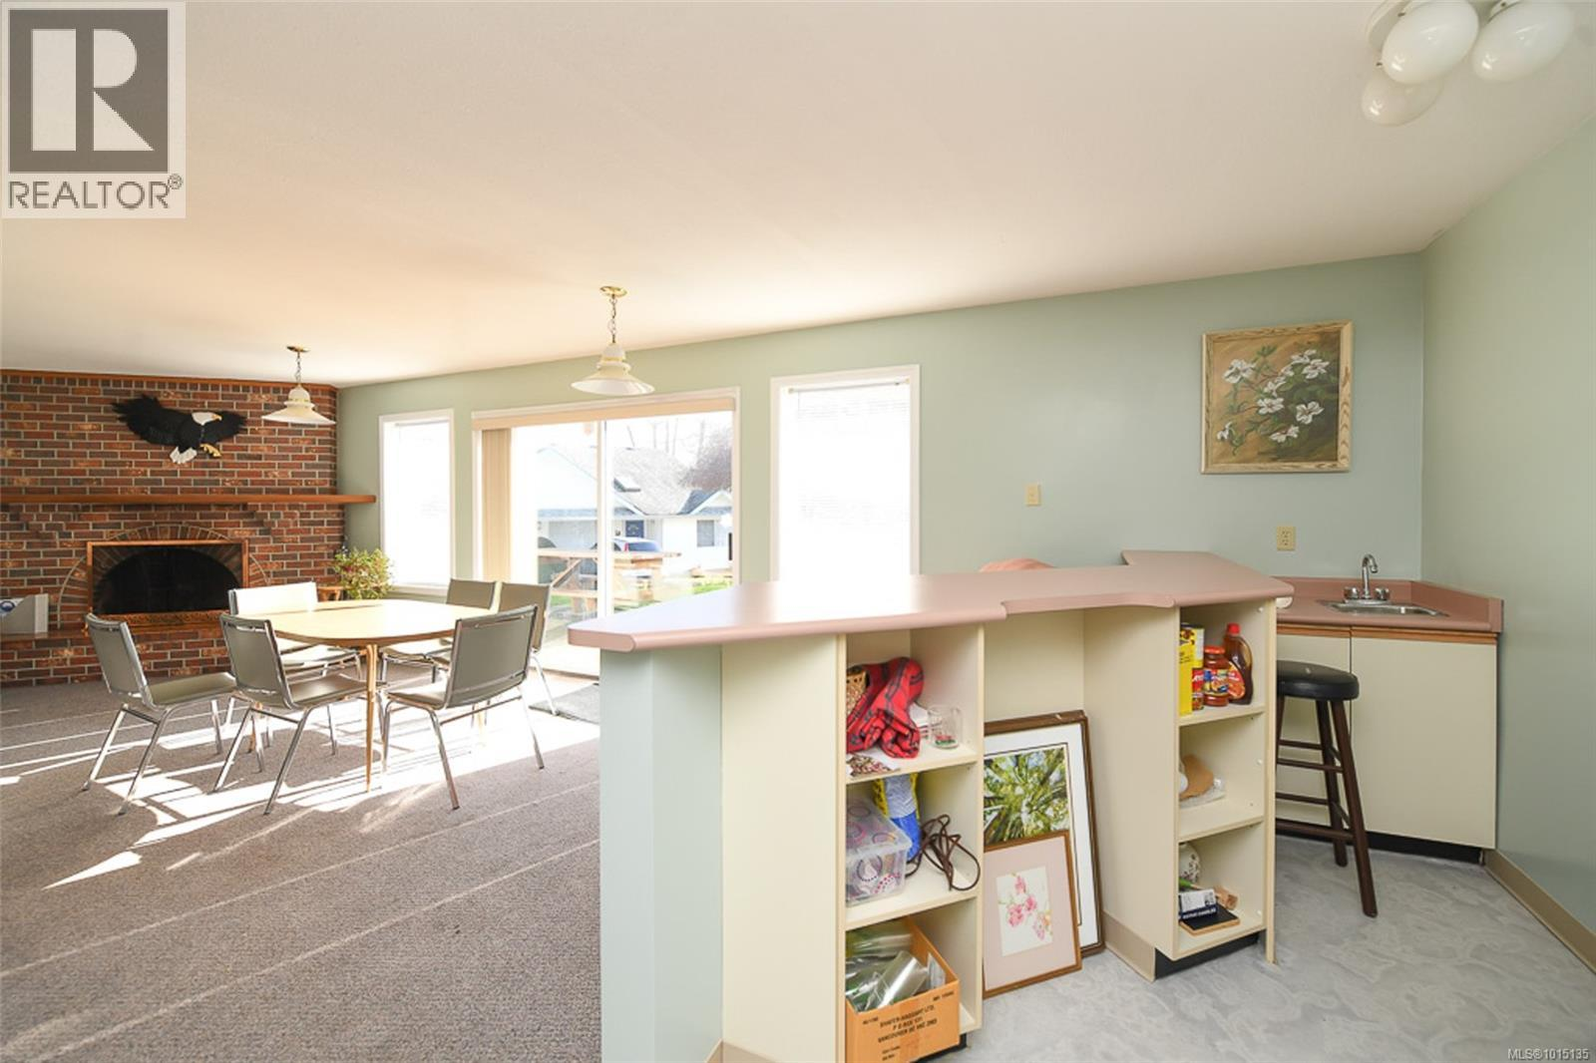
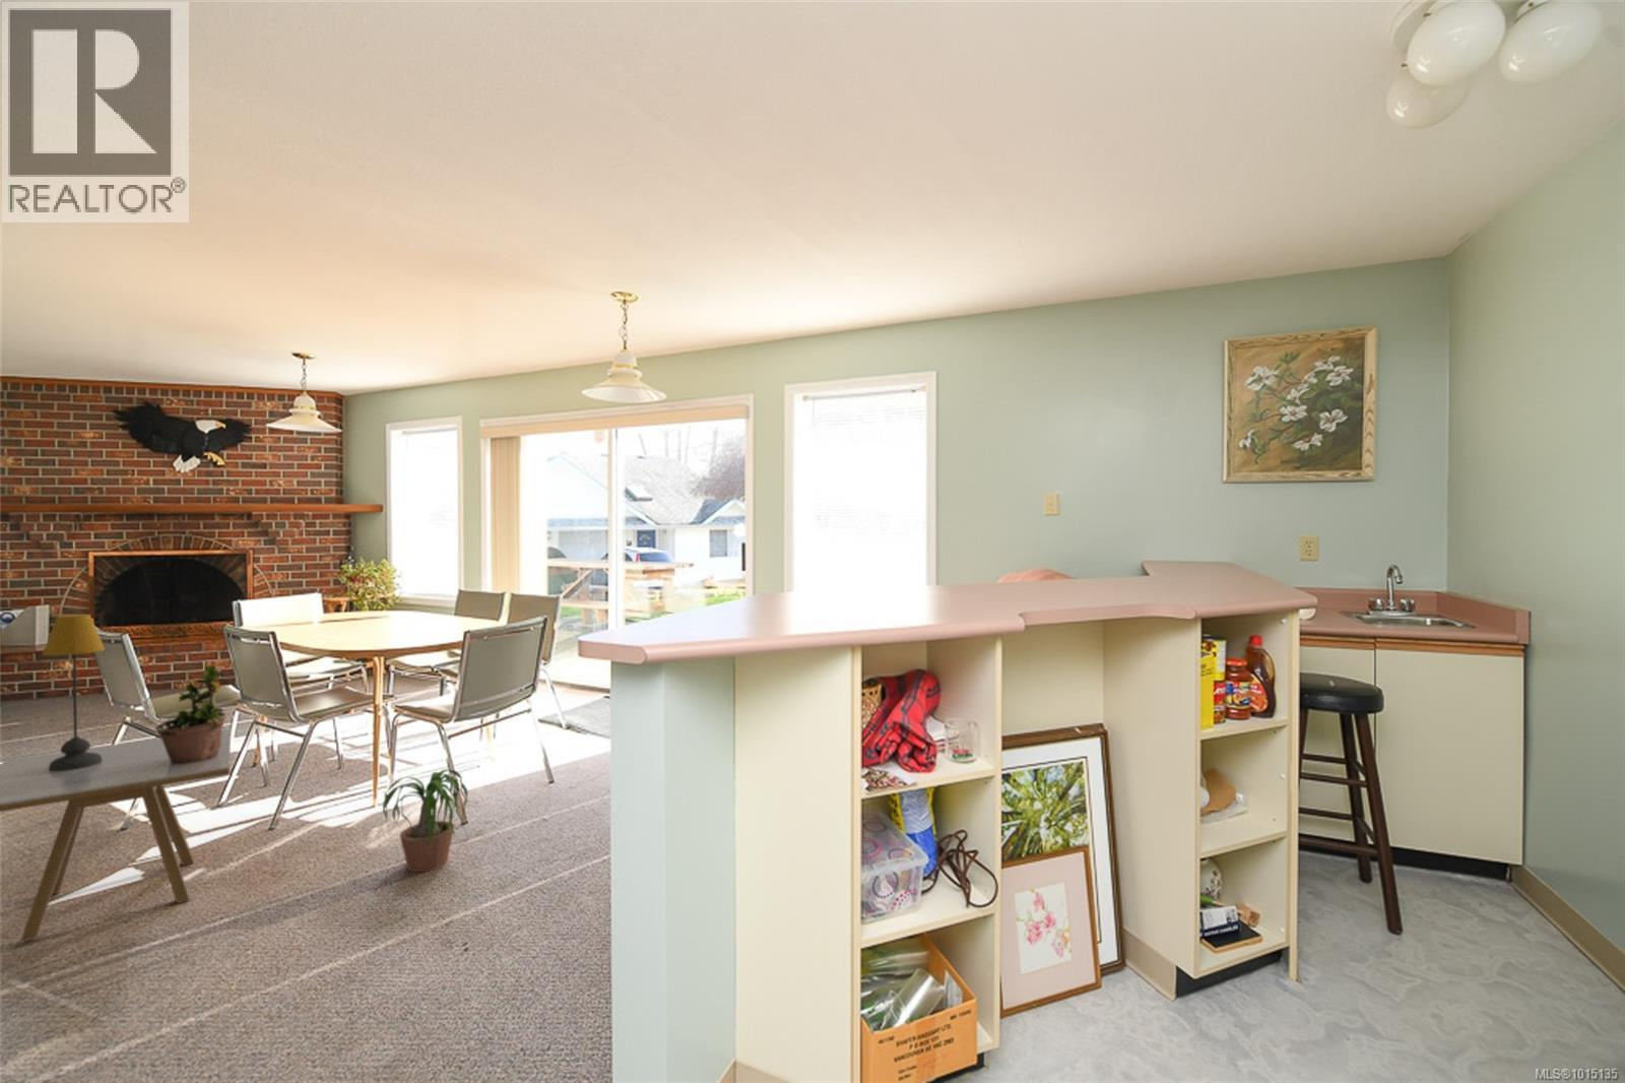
+ side table (111, 803)
+ potted plant (437, 818)
+ potted plant (192, 707)
+ table lamp (74, 689)
